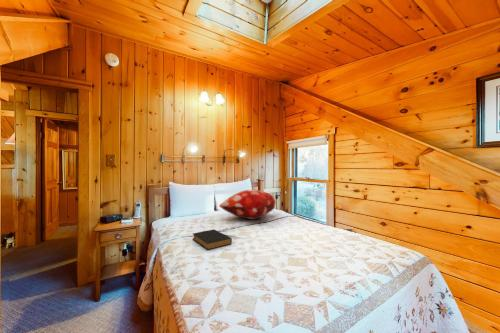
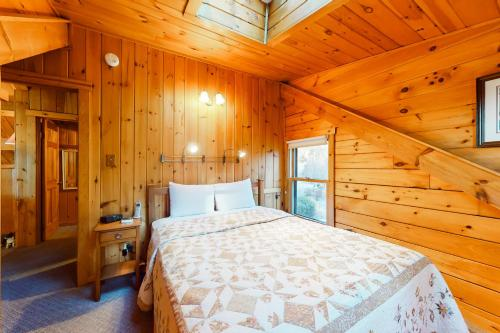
- decorative pillow (249, 203)
- hardback book (211, 238)
